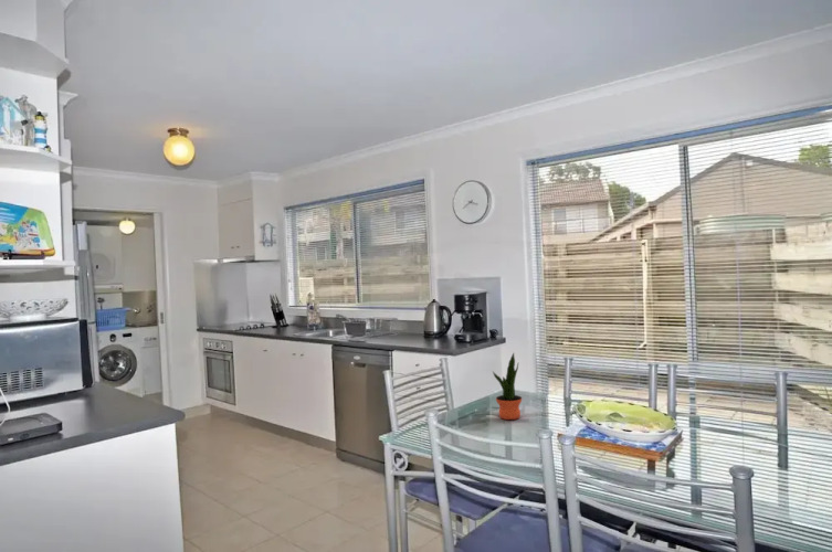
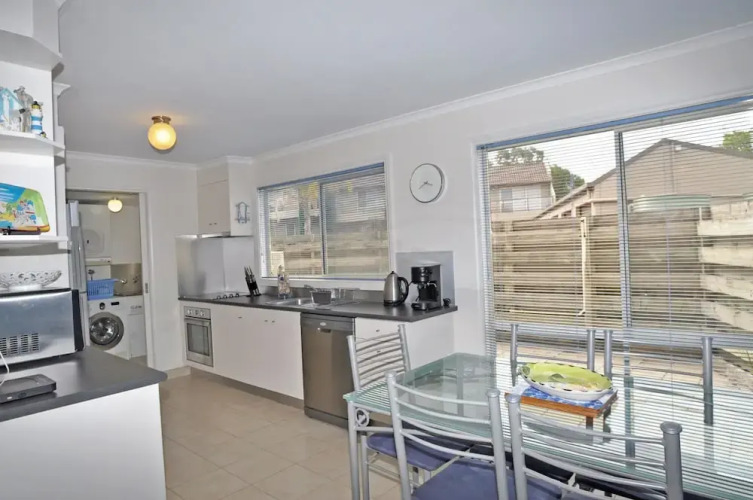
- potted plant (508, 384)
